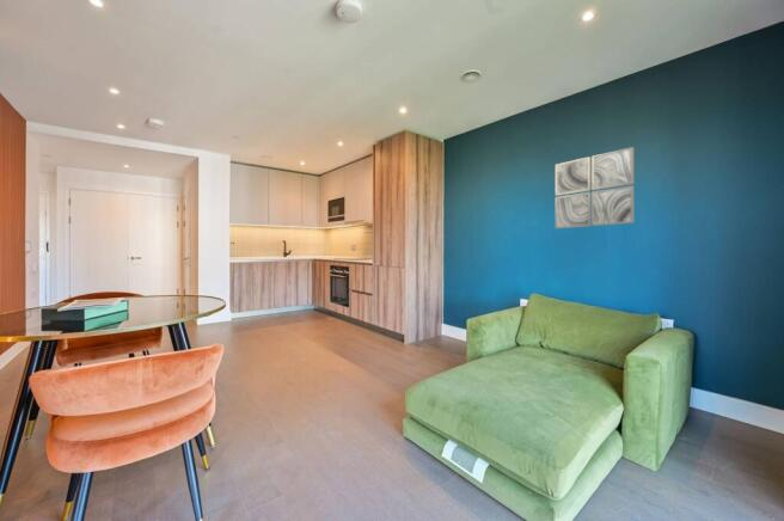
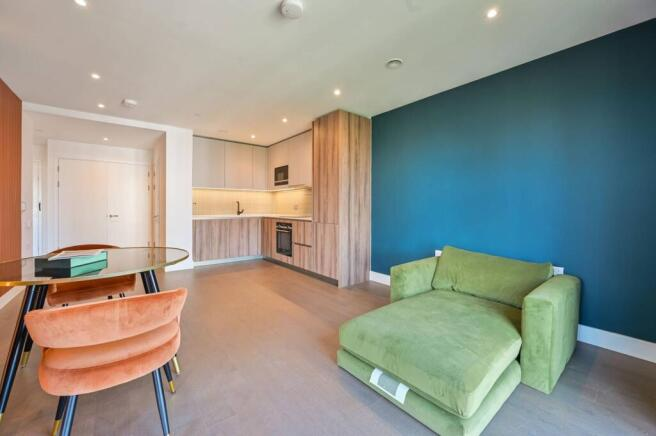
- wall art (590, 190)
